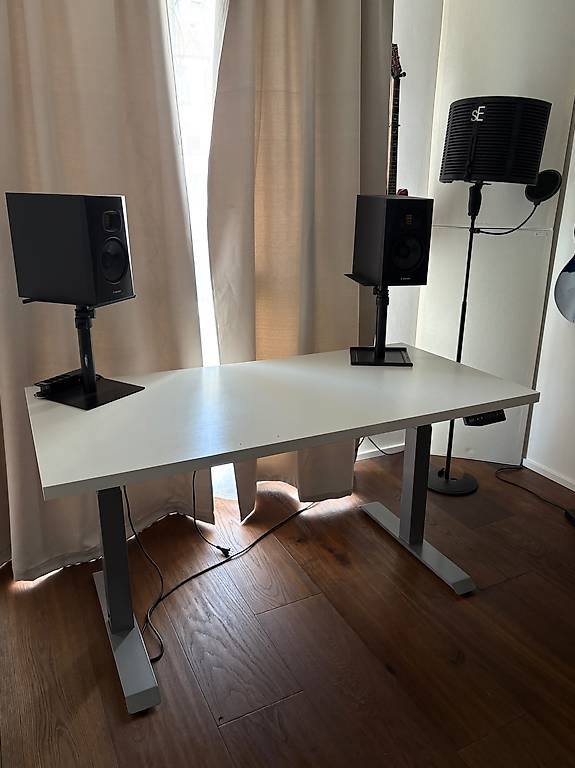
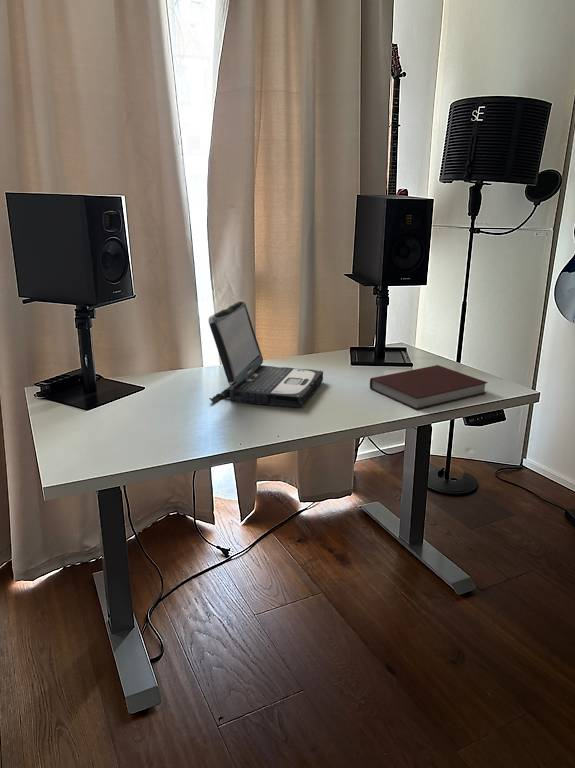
+ laptop (260, 351)
+ notebook (427, 385)
